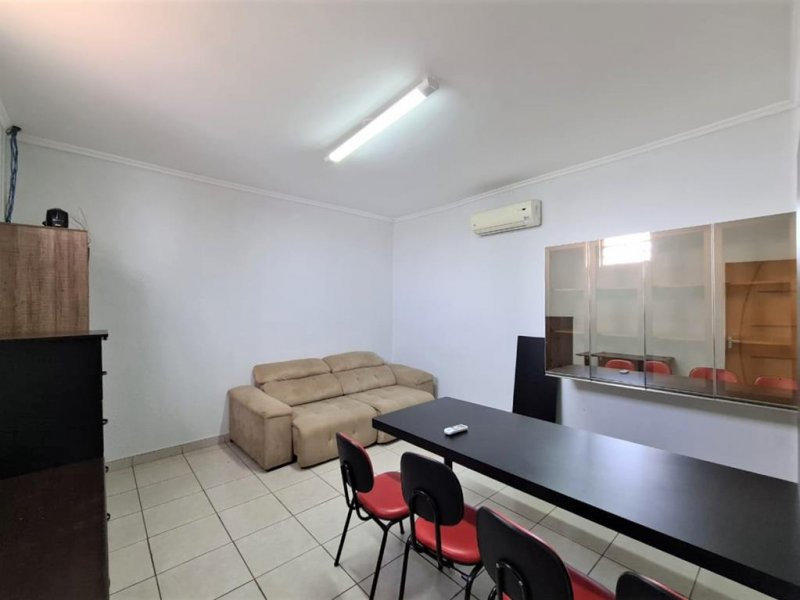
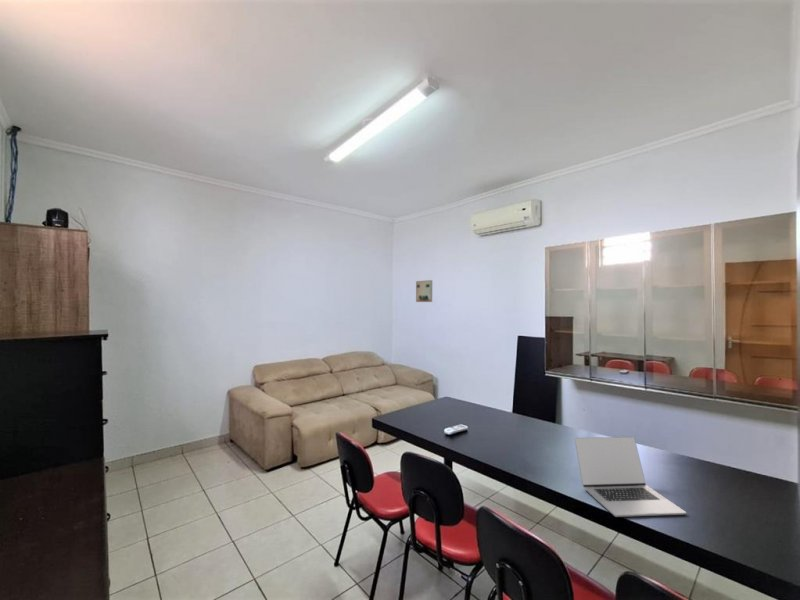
+ laptop (625, 473)
+ wall art (424, 291)
